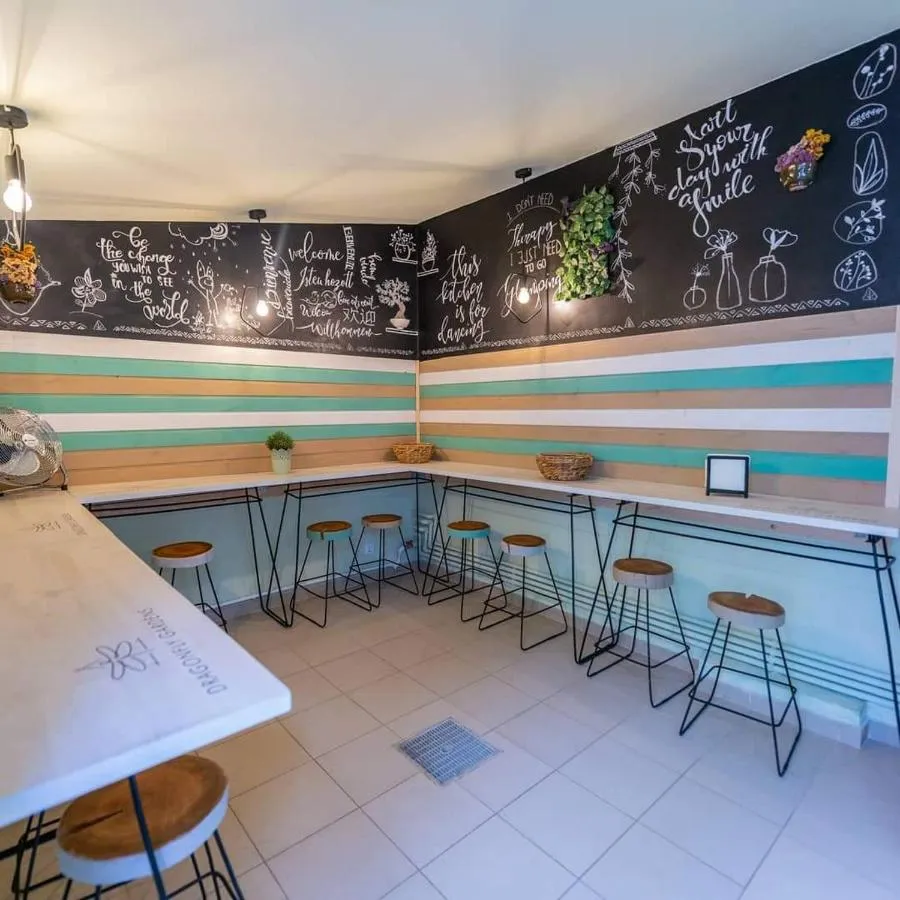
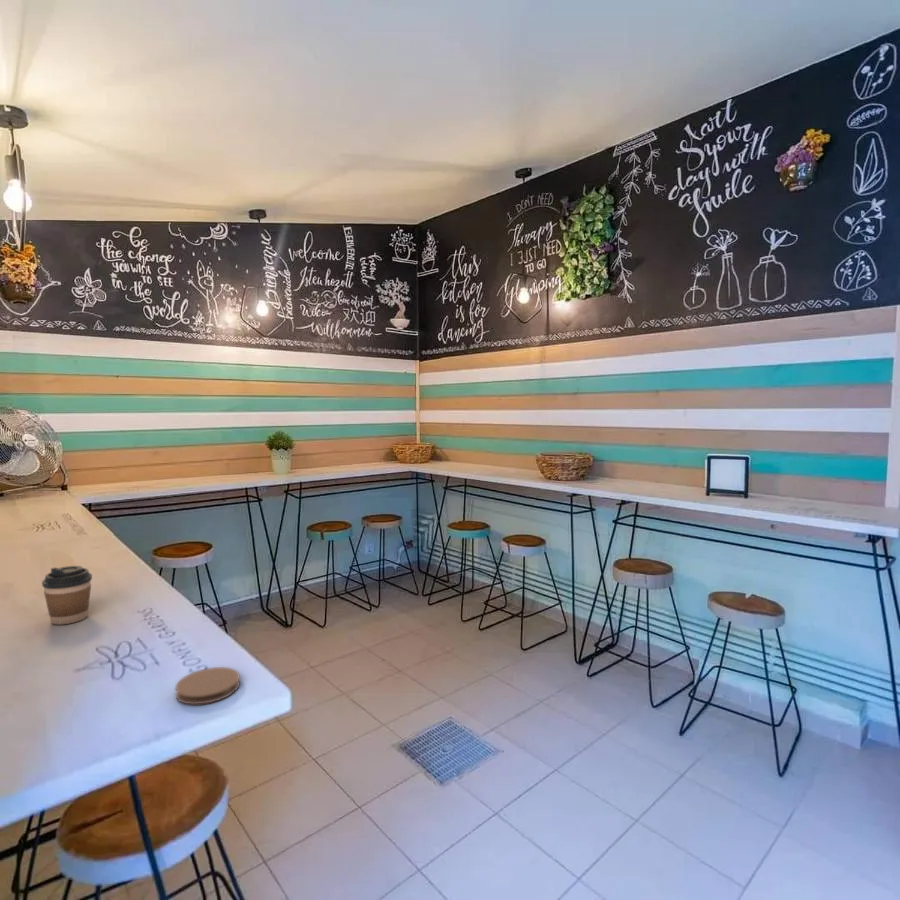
+ coffee cup (68, 592)
+ coaster (208, 684)
